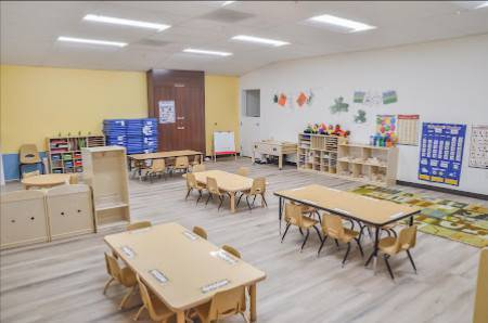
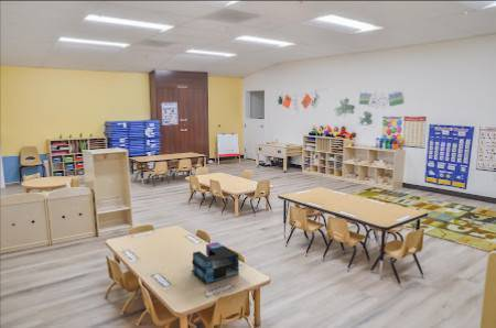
+ architectural model (212, 261)
